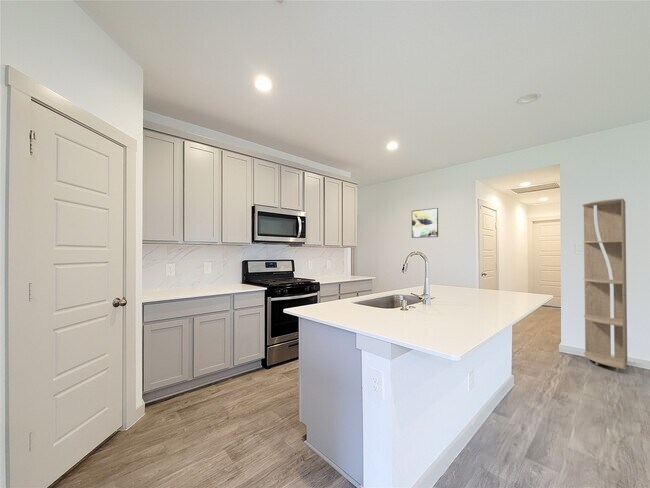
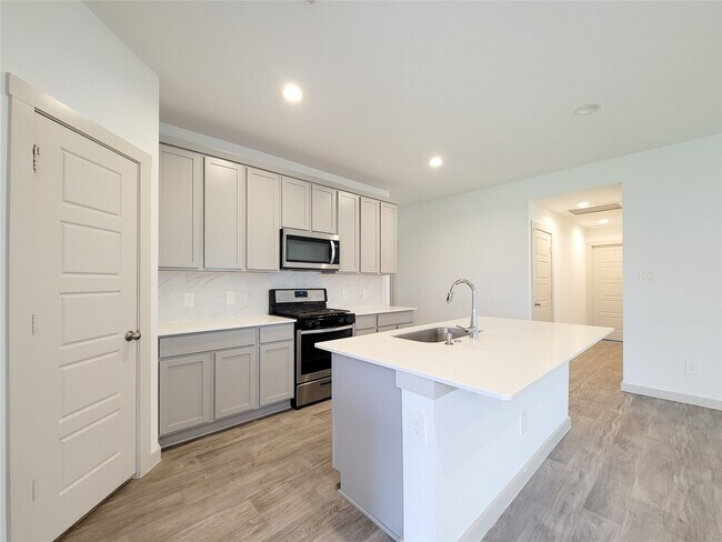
- shelving unit (602, 283)
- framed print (424, 223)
